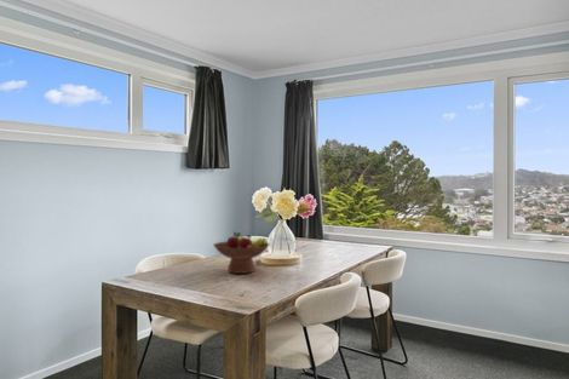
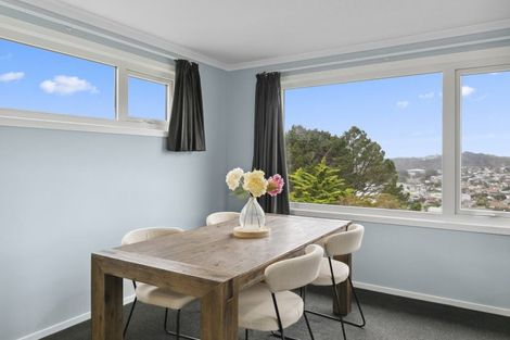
- fruit bowl (241, 252)
